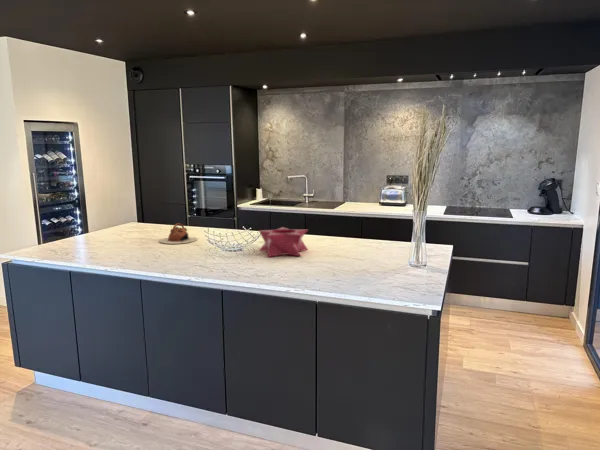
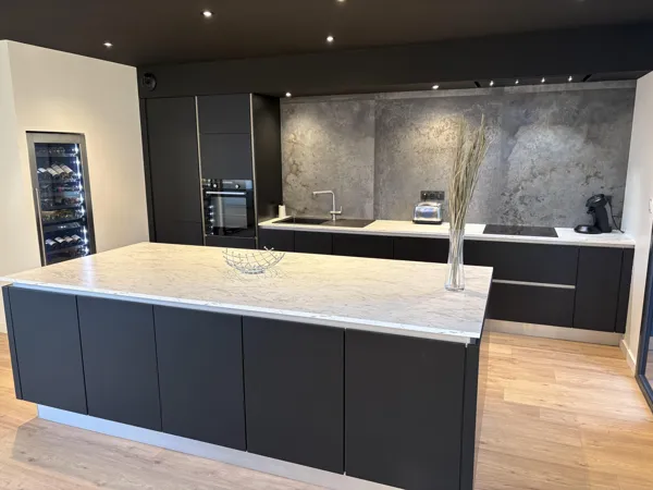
- teapot (178, 231)
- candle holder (282, 242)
